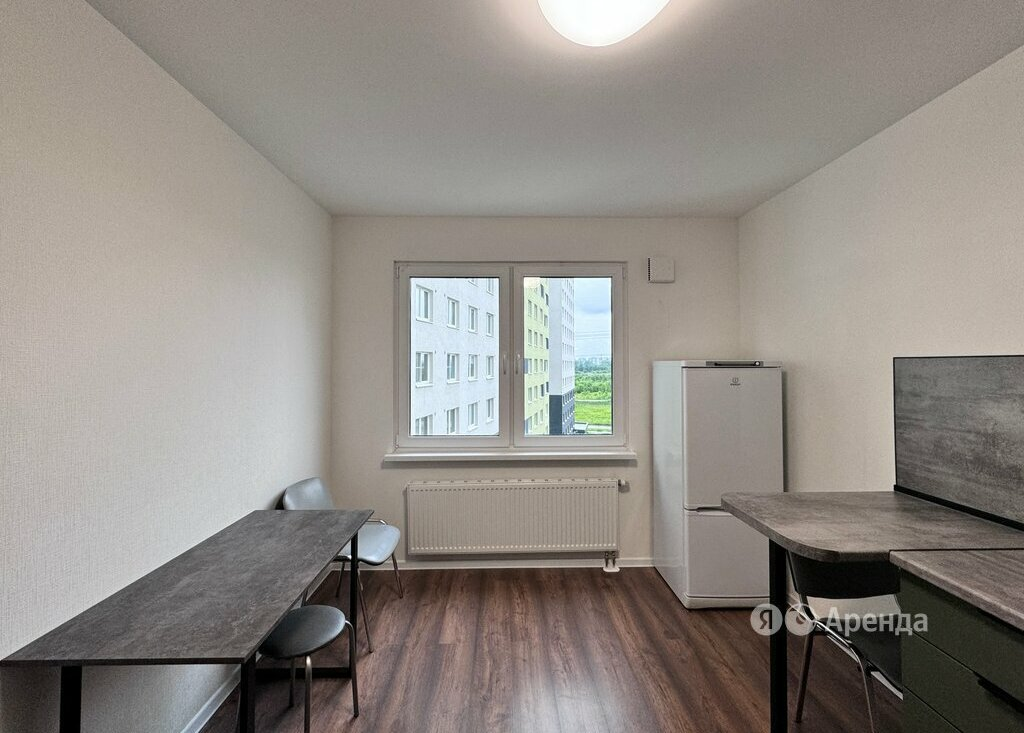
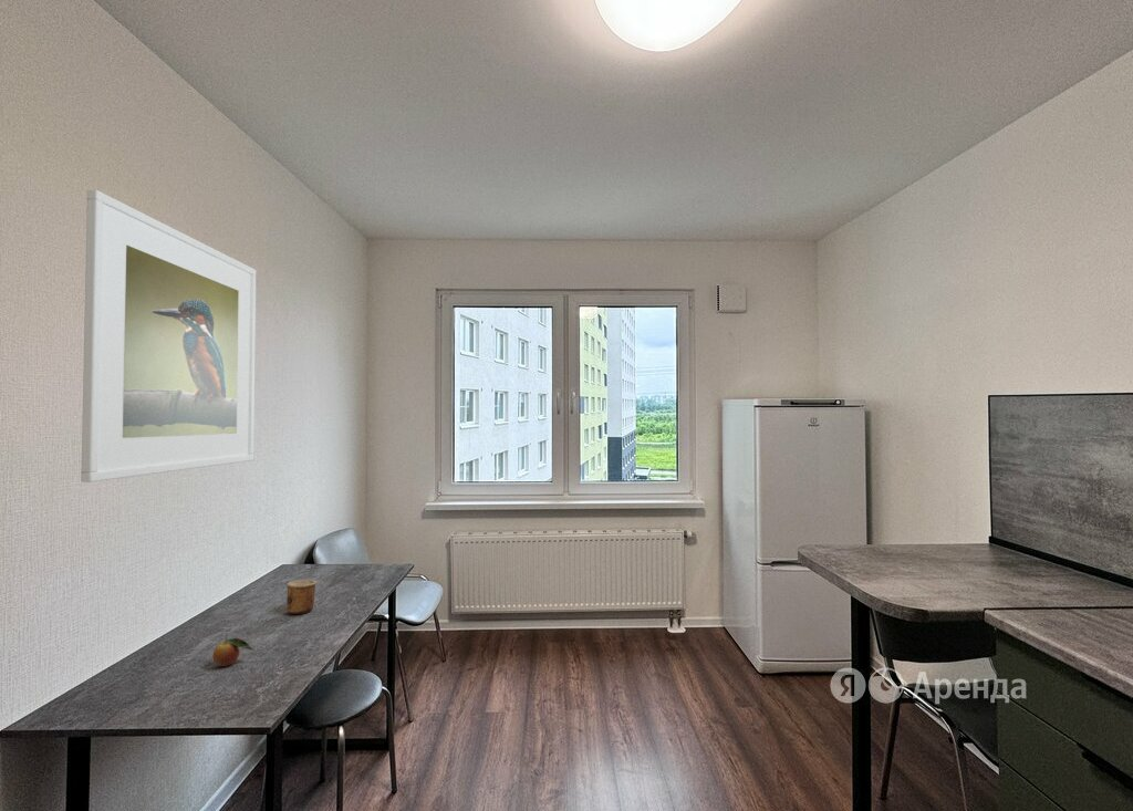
+ cup (301, 596)
+ fruit (233, 648)
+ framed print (187, 352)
